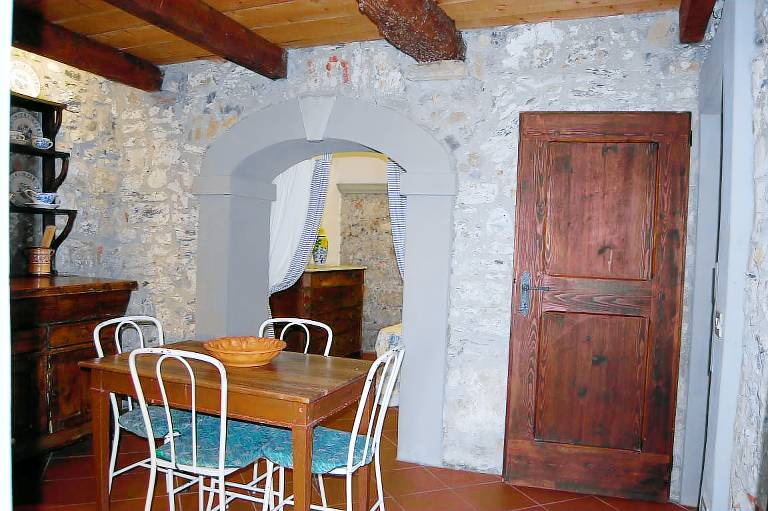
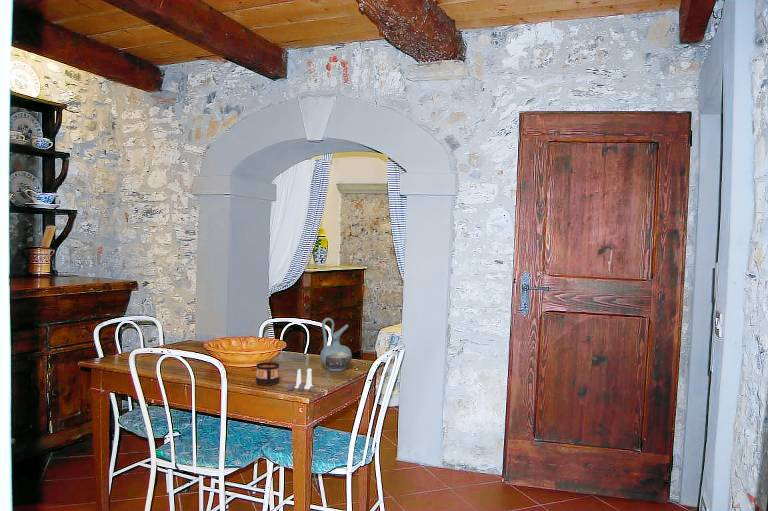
+ salt and pepper shaker set (300, 379)
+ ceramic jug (336, 343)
+ cup (266, 374)
